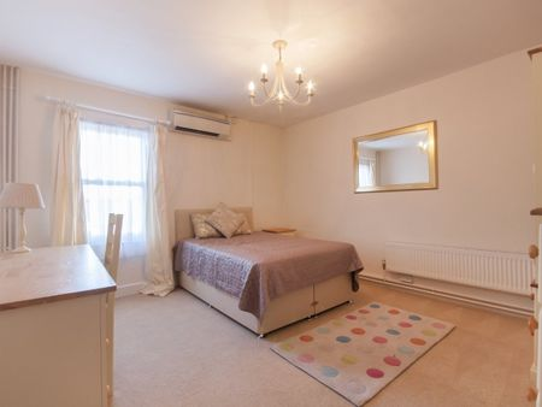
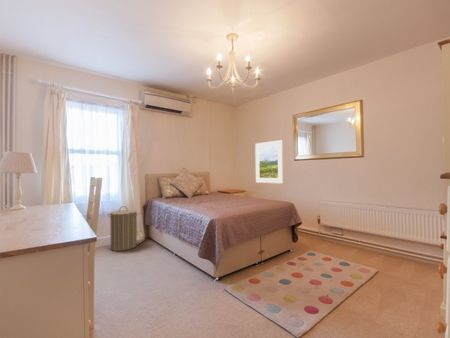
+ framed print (268, 162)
+ laundry hamper (123, 226)
